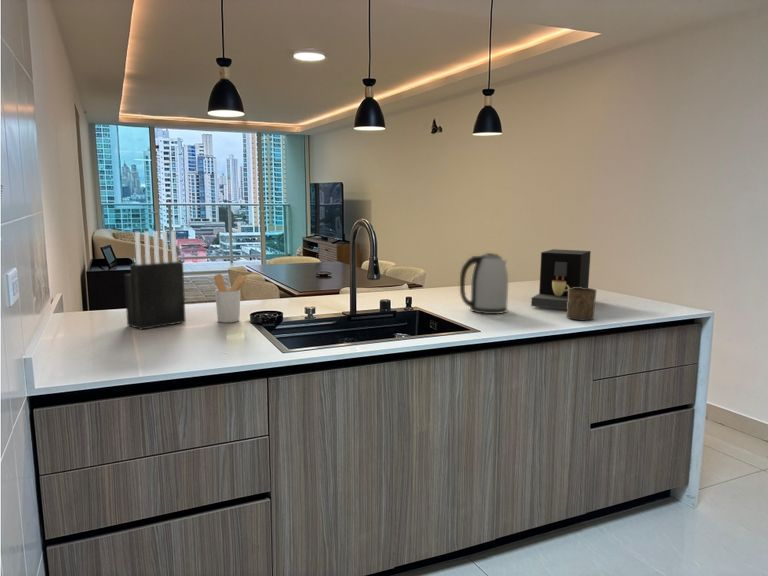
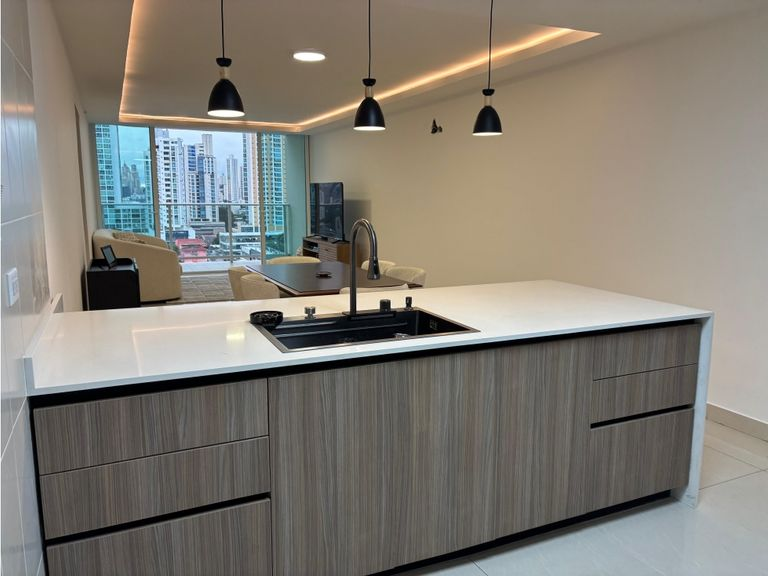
- coffee maker (561, 278)
- knife block (153, 277)
- kettle (483, 282)
- utensil holder (232, 296)
- cup (581, 303)
